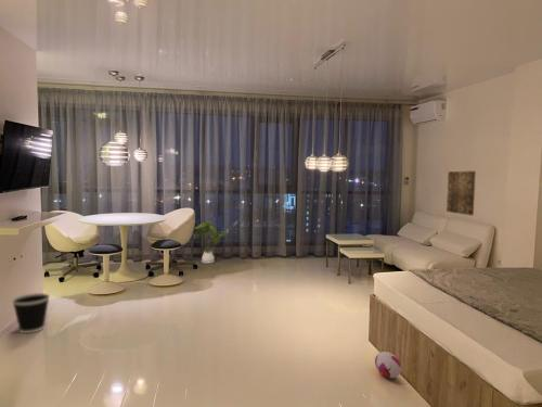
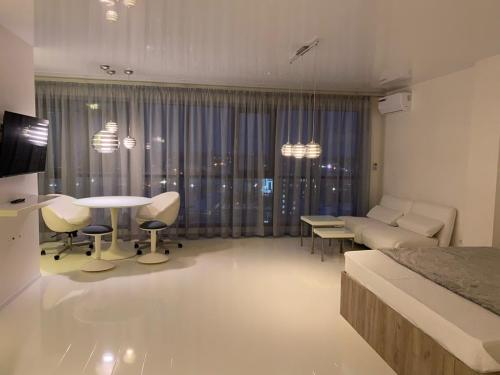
- wall art (460, 192)
- wastebasket (31, 313)
- house plant (208, 242)
- plush toy (387, 364)
